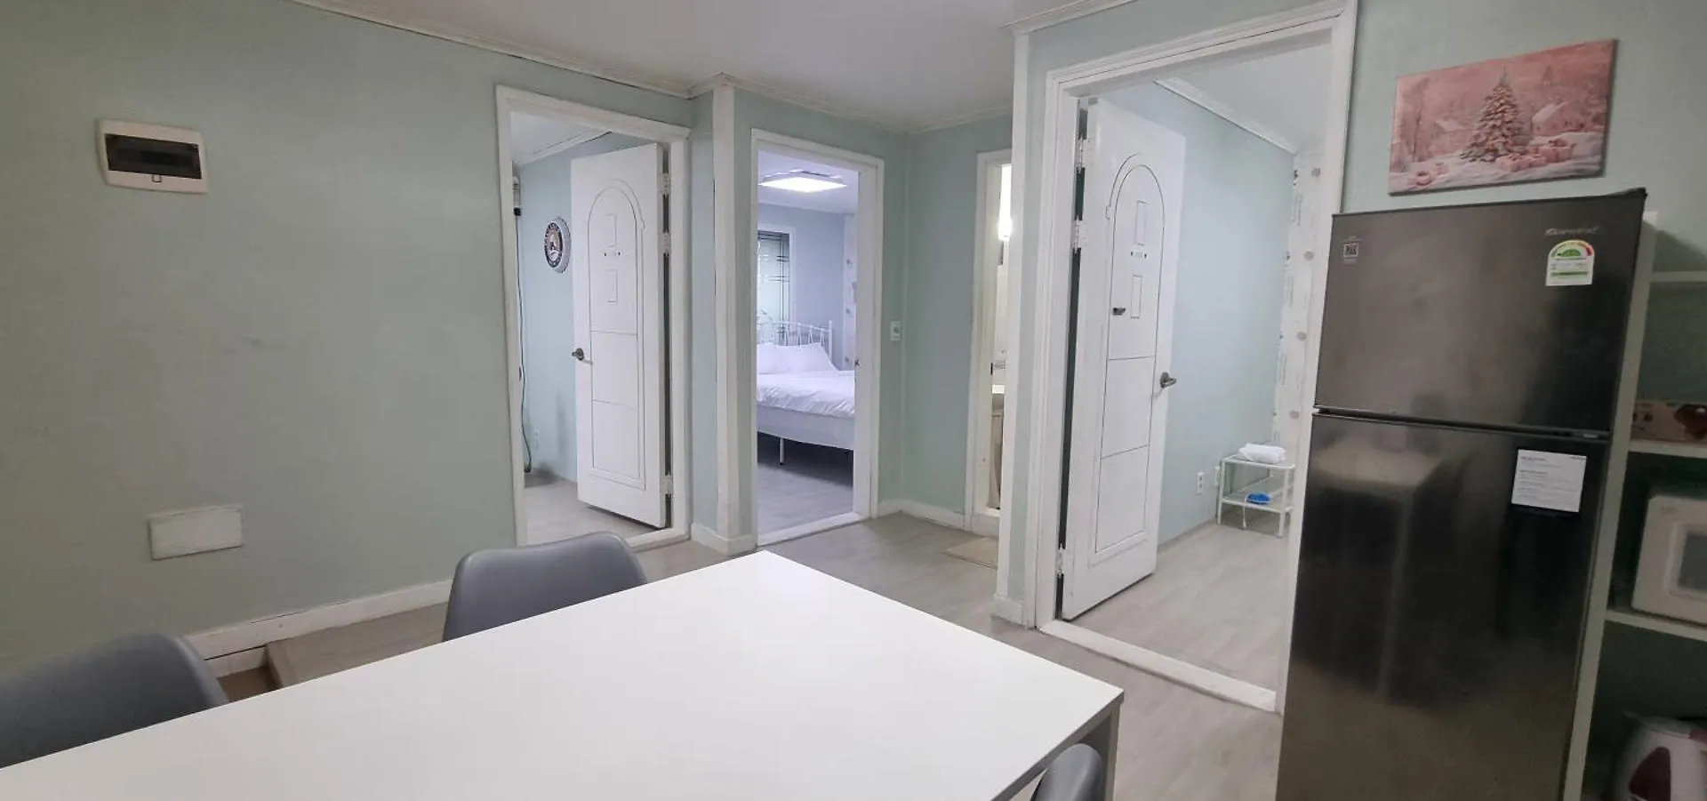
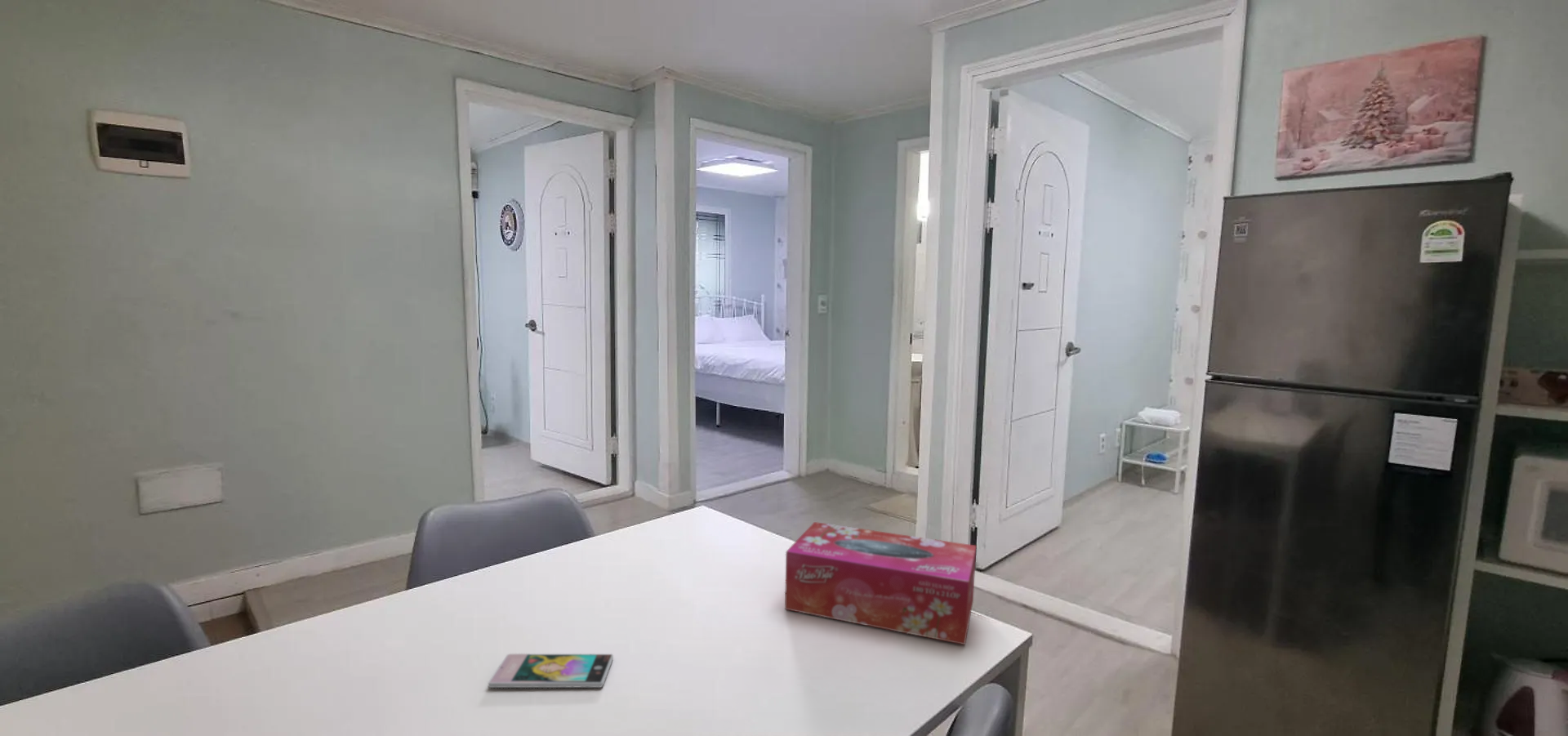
+ tissue box (881, 577)
+ smartphone (553, 670)
